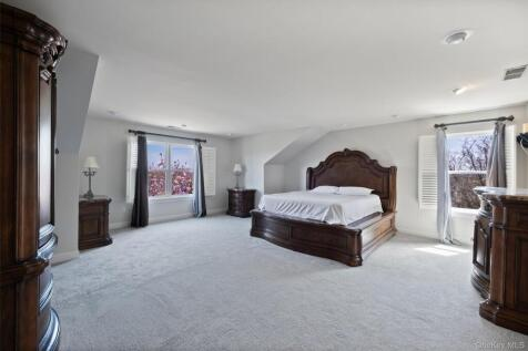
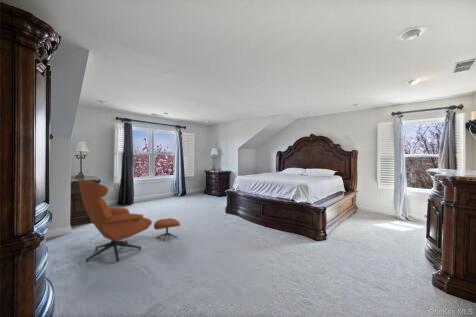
+ armchair (134, 214)
